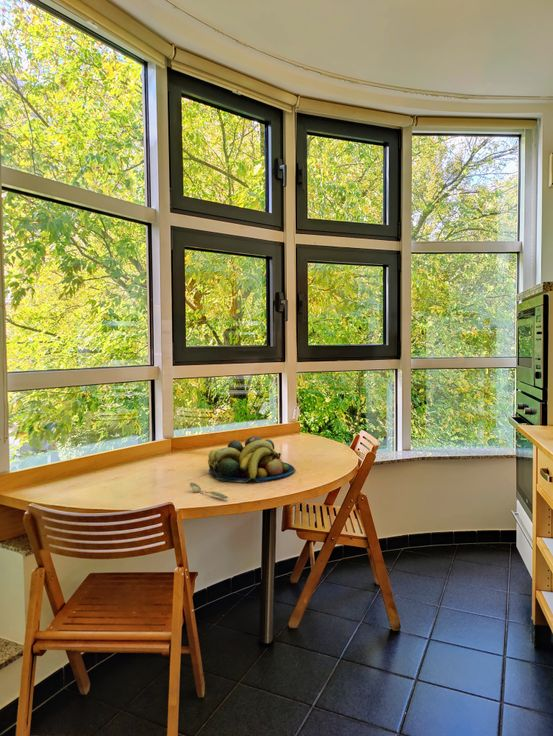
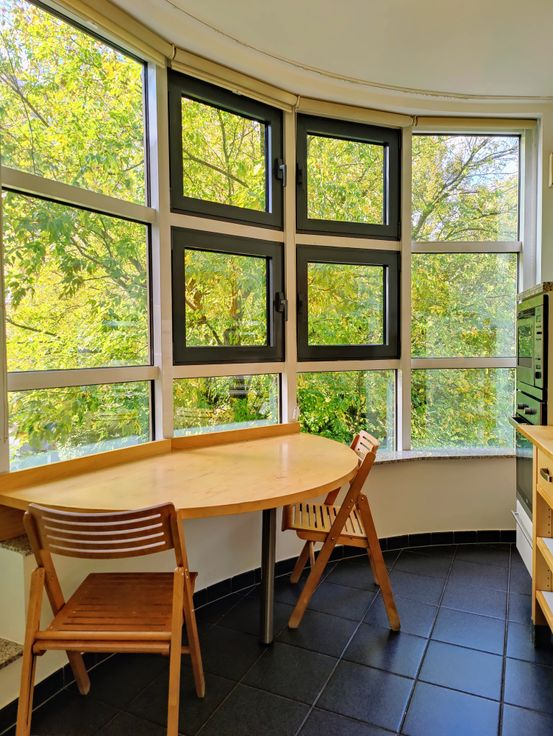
- fruit bowl (252, 455)
- spoon (208, 492)
